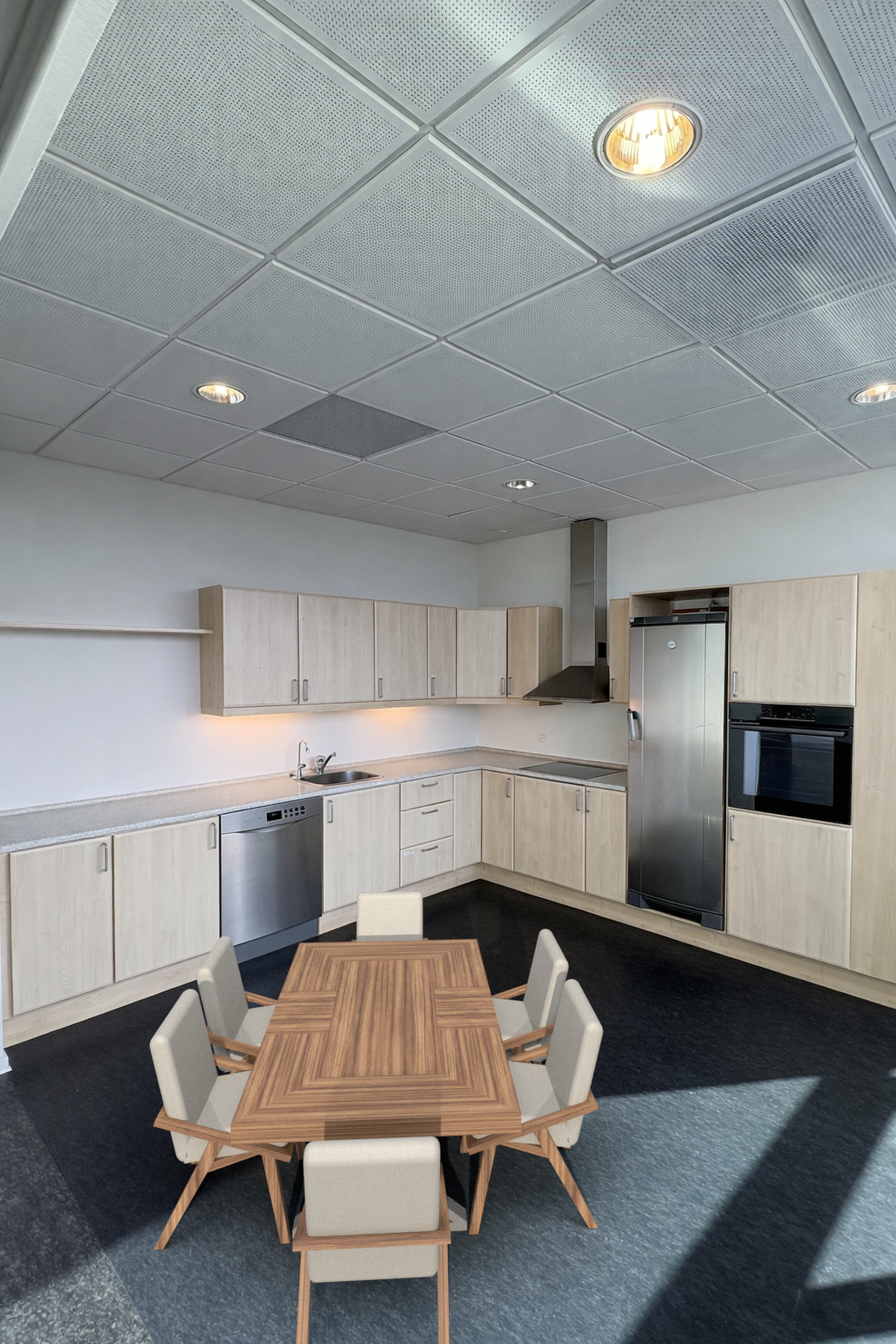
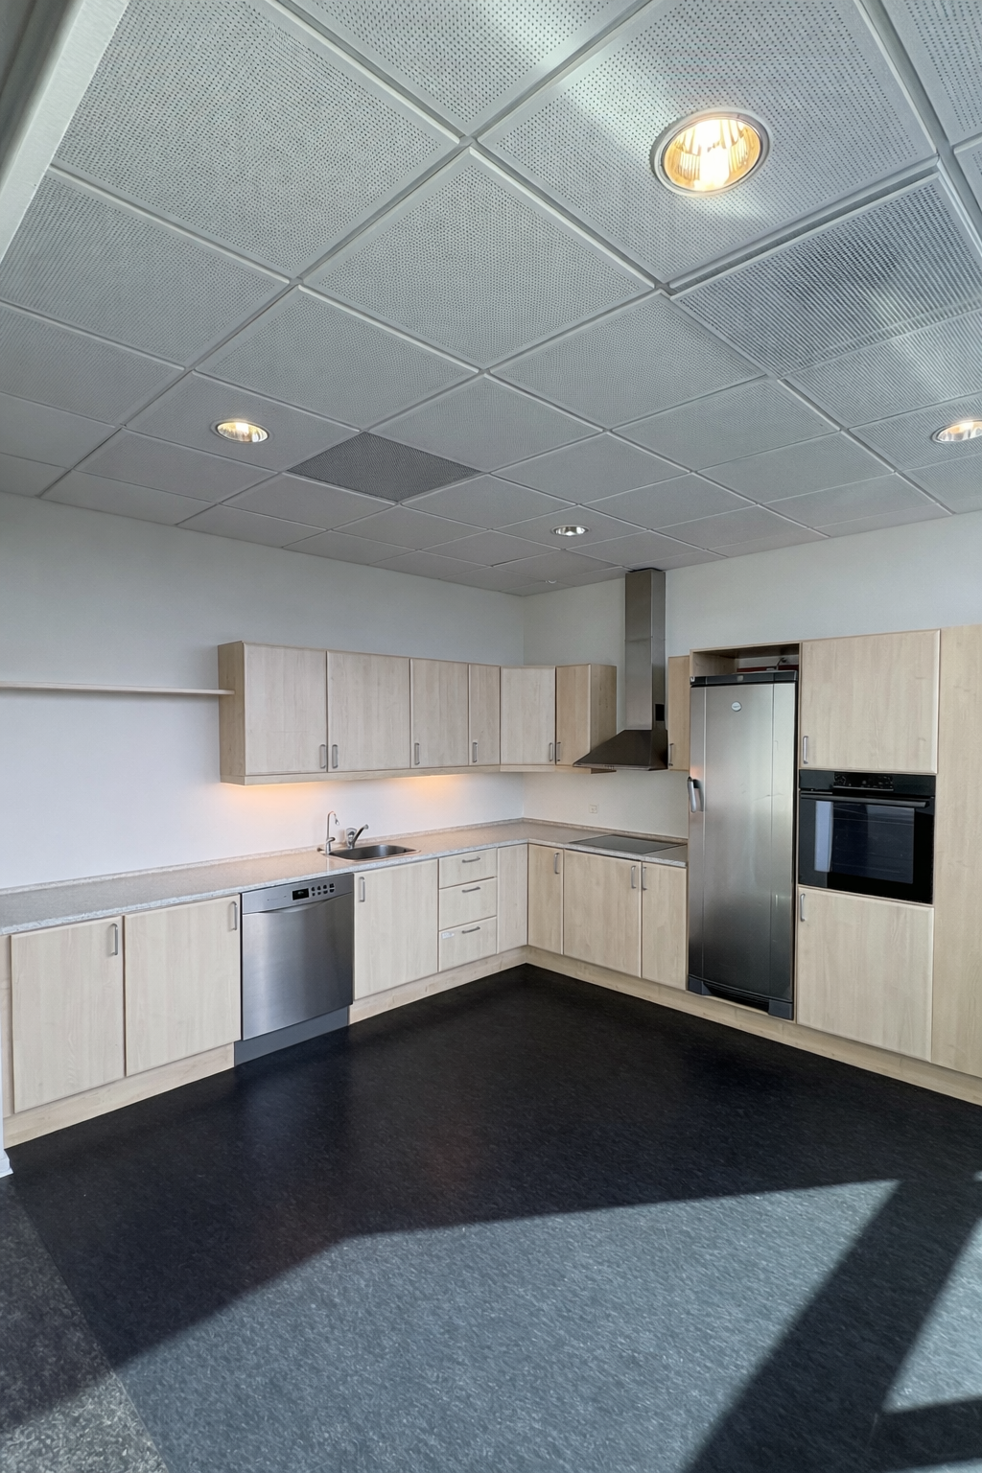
- dining table (384, 1058)
